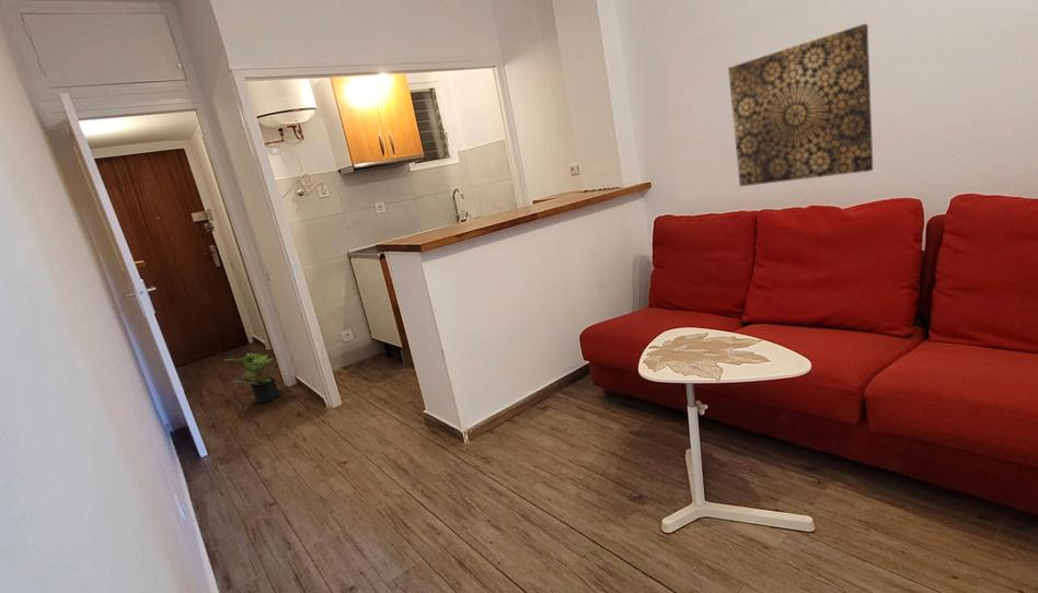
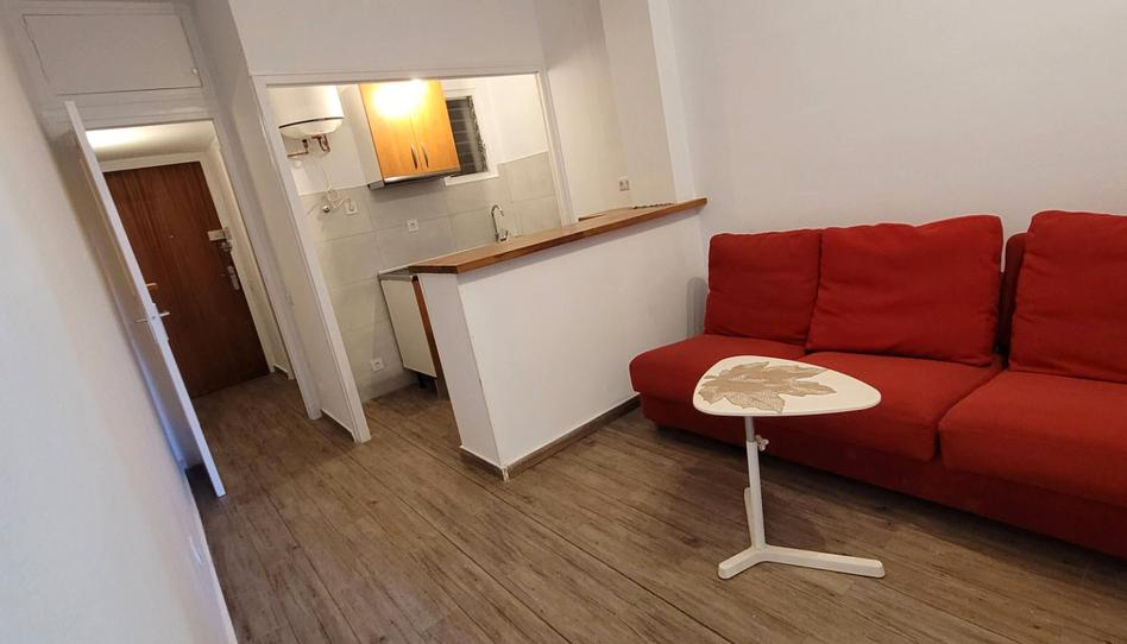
- potted plant (255, 374)
- wall art (795, 115)
